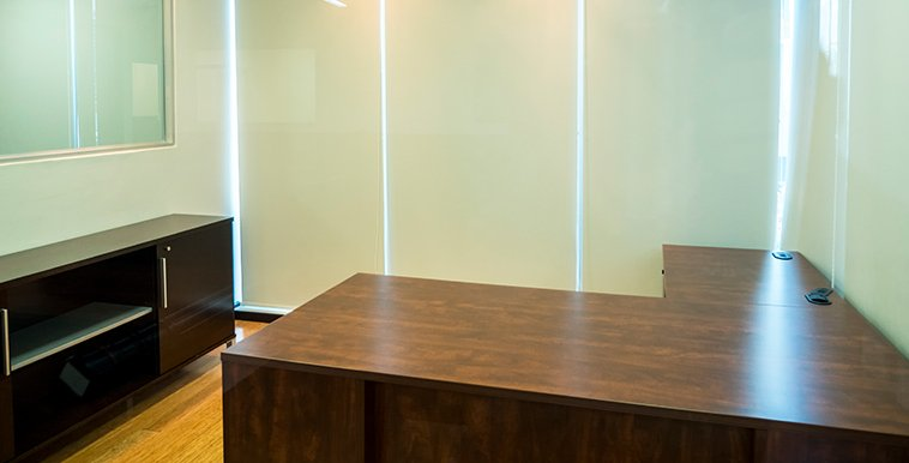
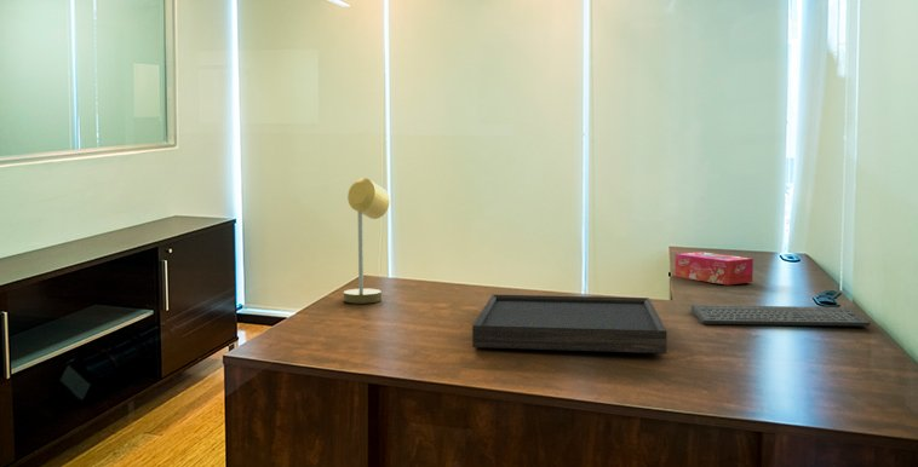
+ keyboard (776, 315)
+ tissue box (712, 267)
+ monitor (568, 319)
+ desk lamp (361, 238)
